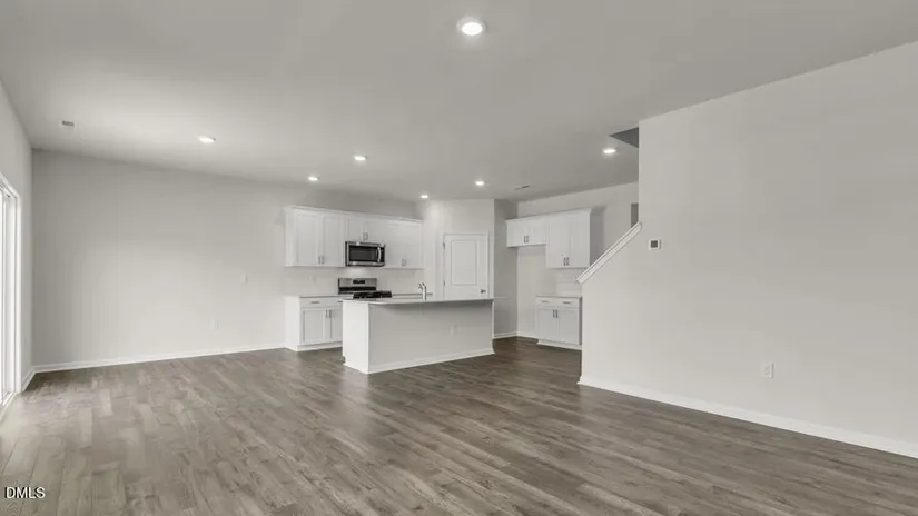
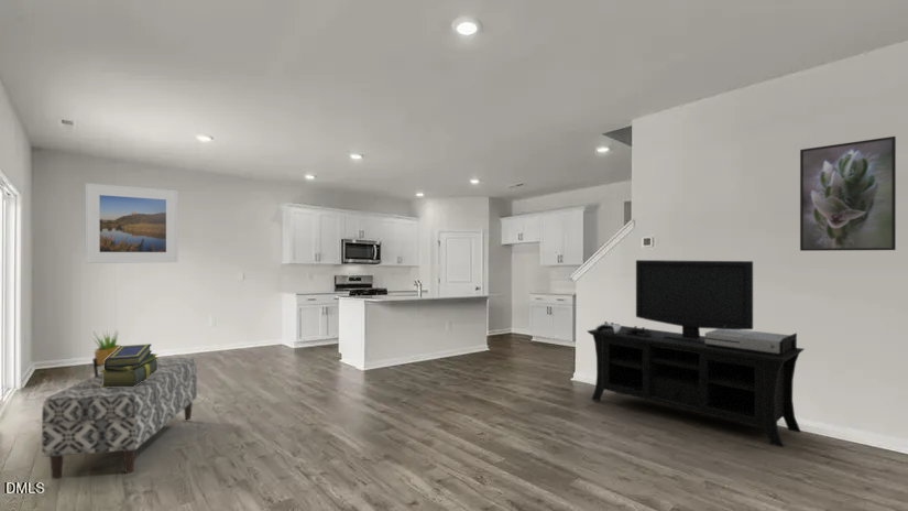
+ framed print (133, 225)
+ potted plant (110, 351)
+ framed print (844, 196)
+ media console (683, 337)
+ stack of books (130, 365)
+ bench (132, 409)
